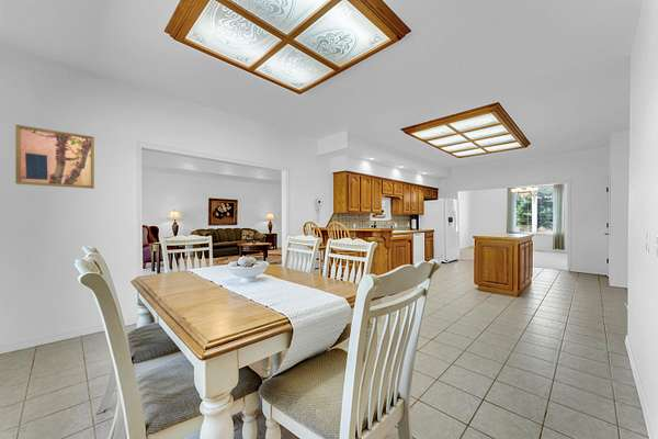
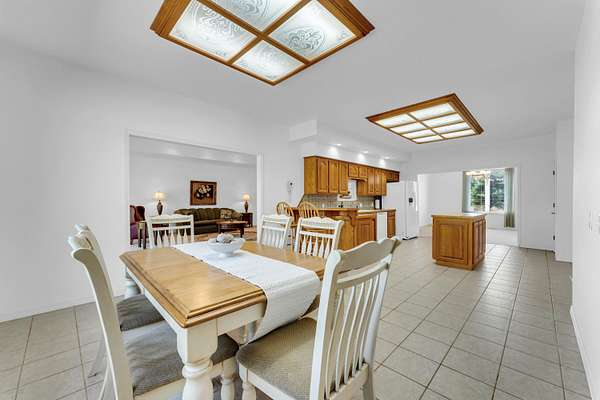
- wall art (57, 158)
